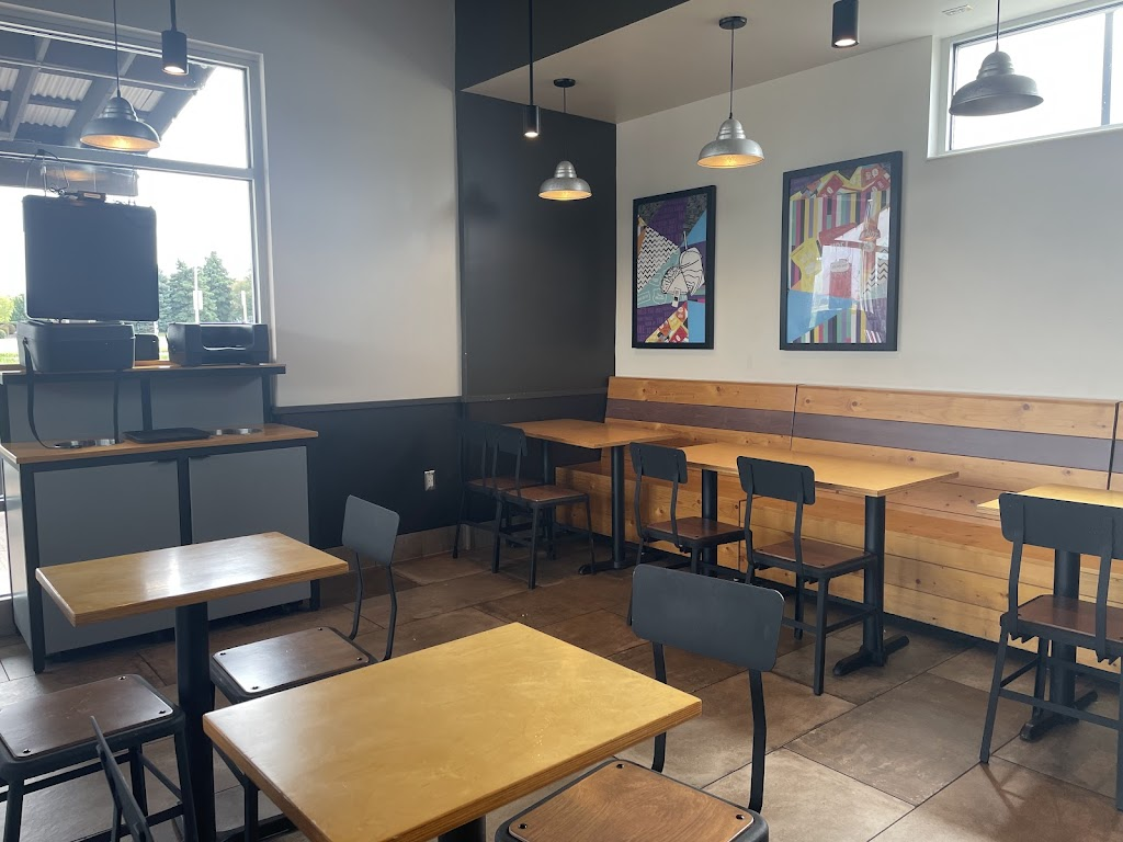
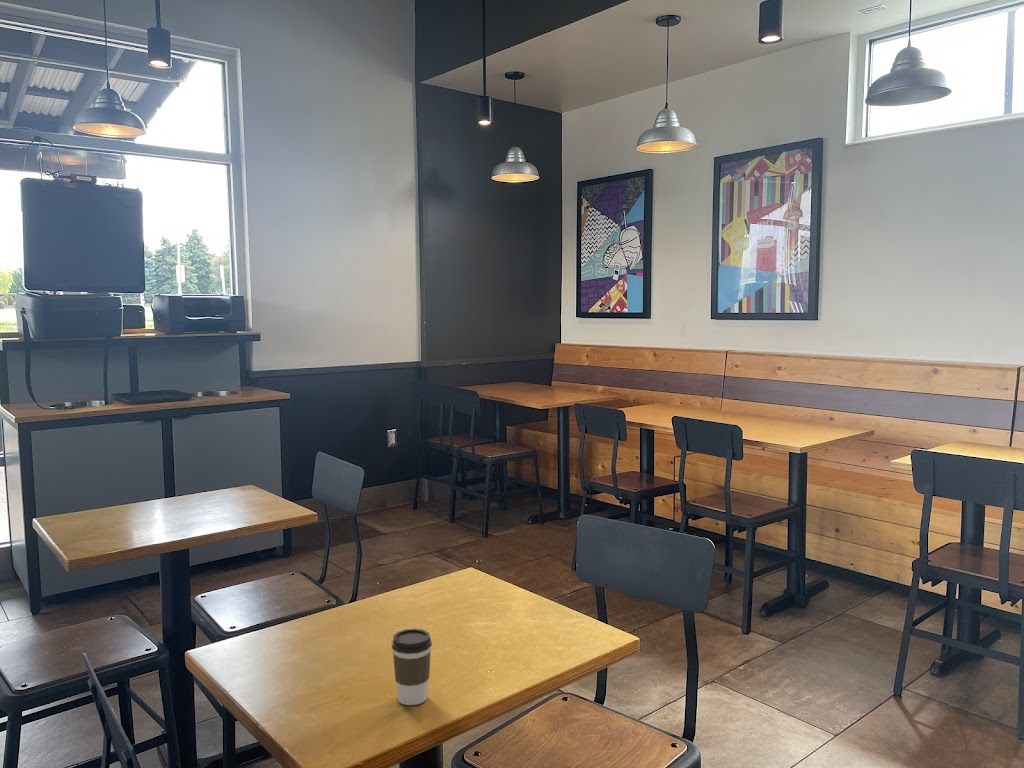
+ coffee cup (412, 667)
